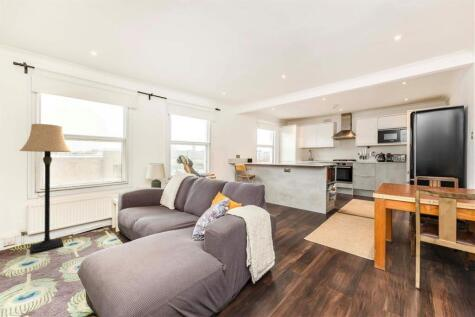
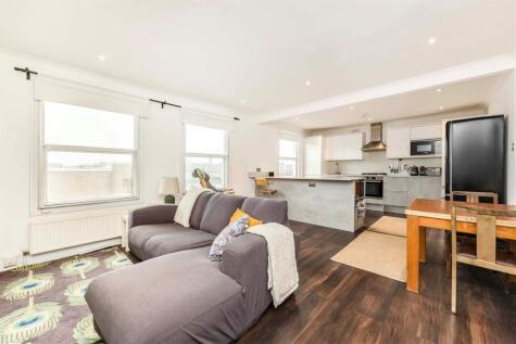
- lamp (47, 186)
